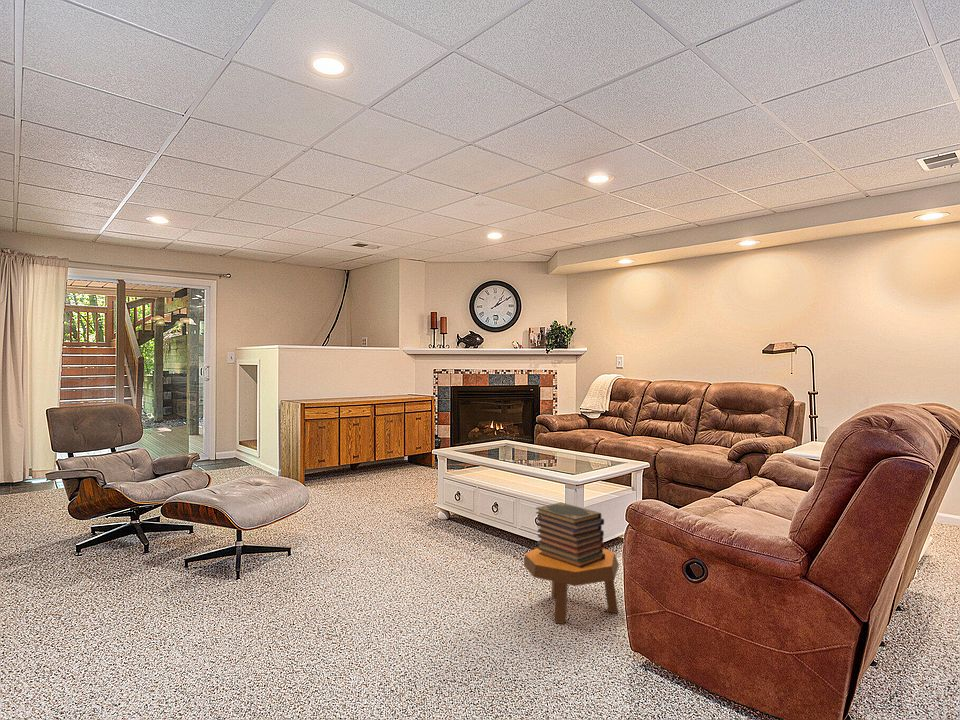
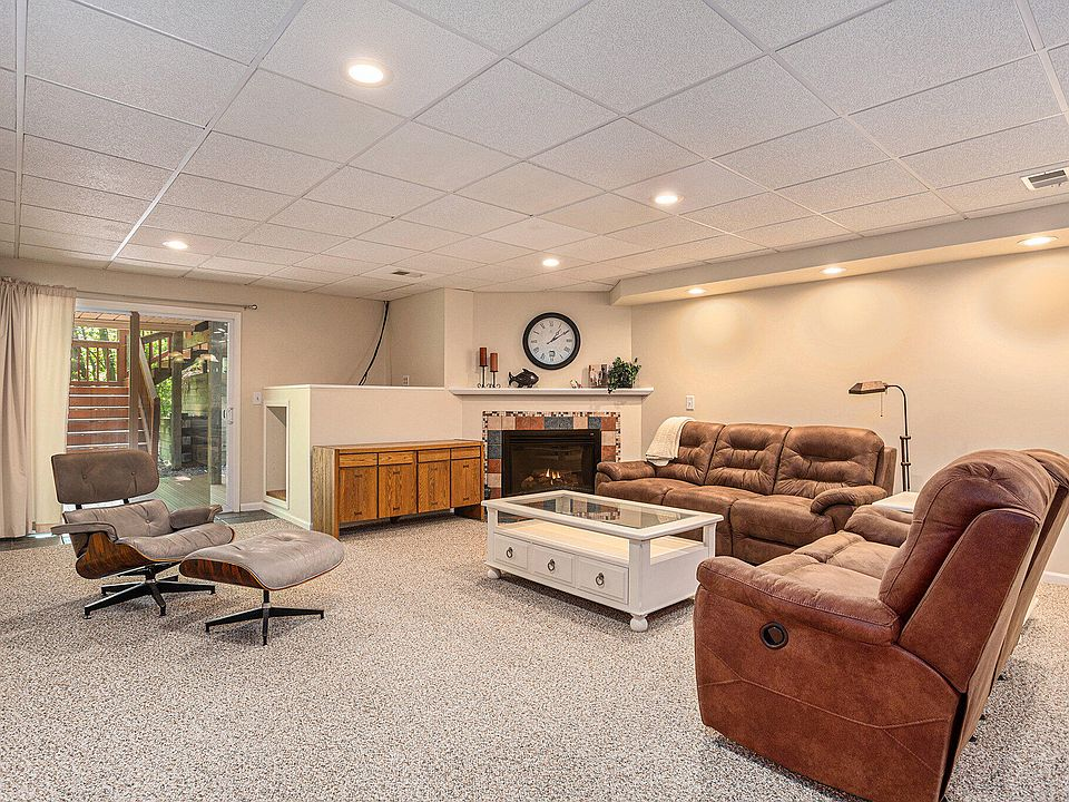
- footstool (570, 582)
- book stack (569, 533)
